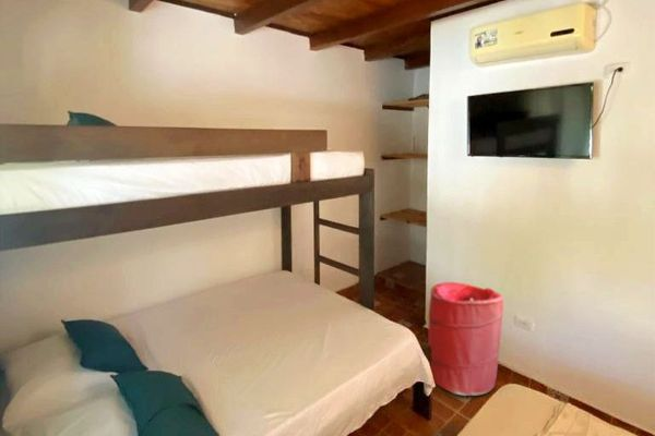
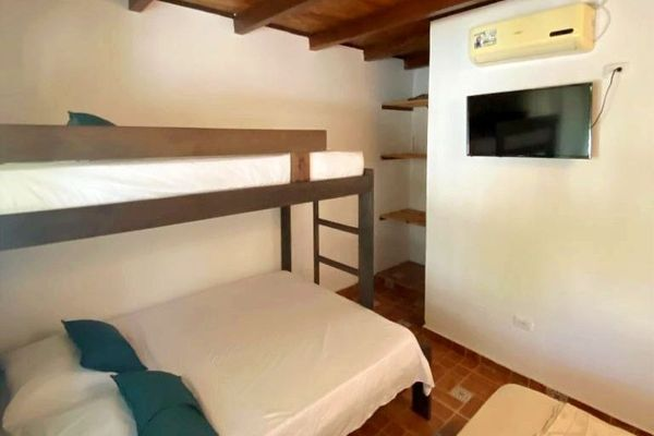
- laundry hamper (463, 331)
